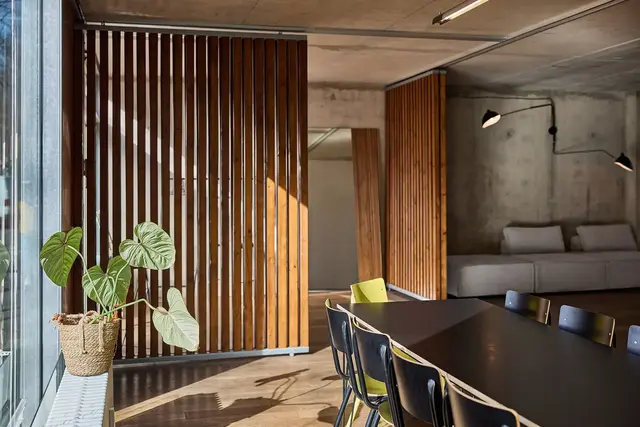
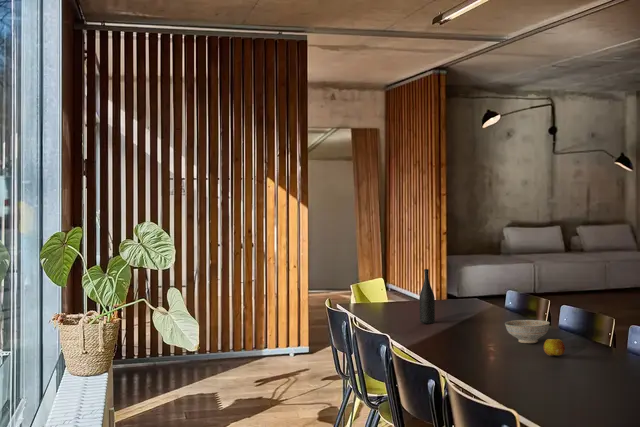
+ decorative bowl (527, 331)
+ fruit (554, 347)
+ wine bottle (426, 296)
